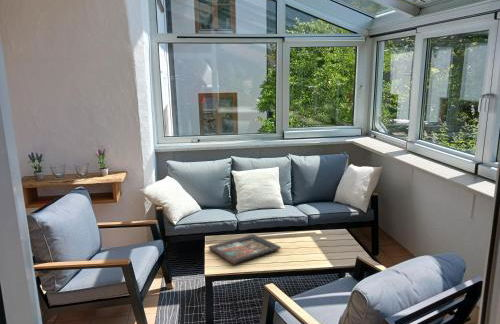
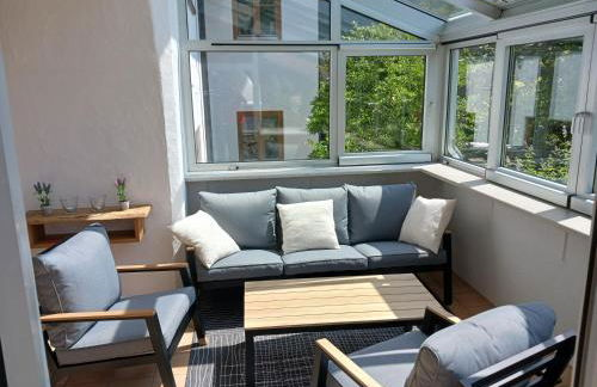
- decorative tray (244, 248)
